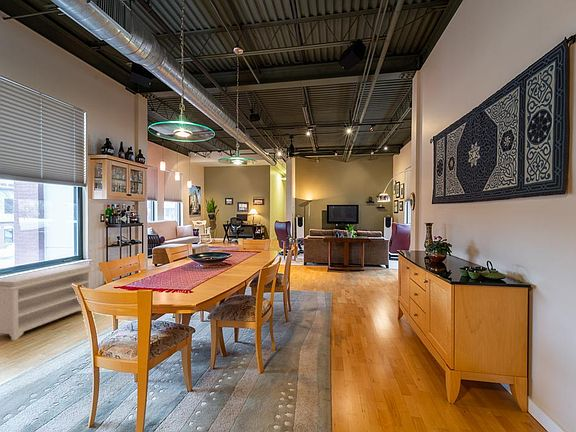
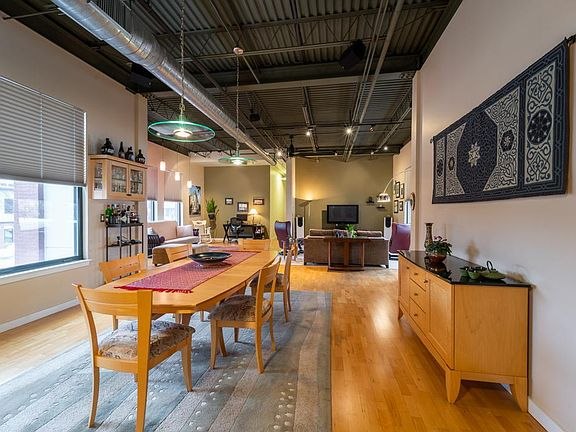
- bench (46, 297)
